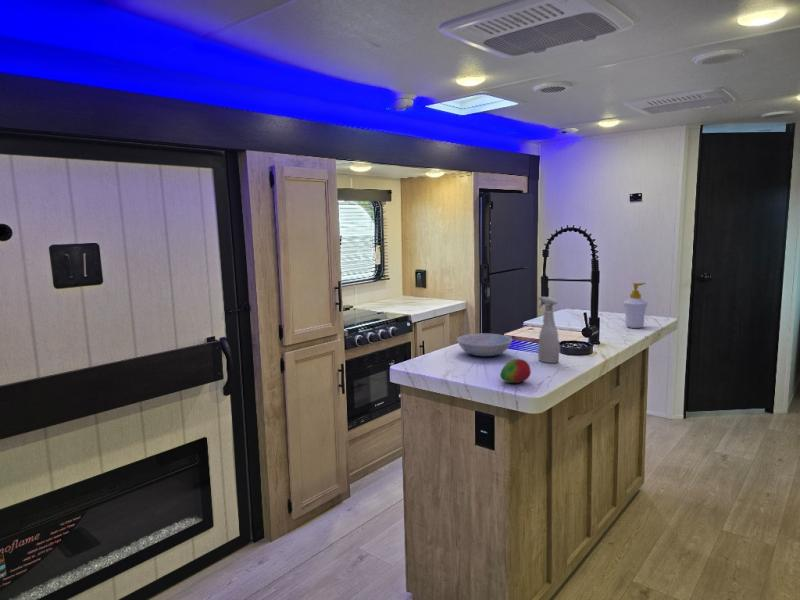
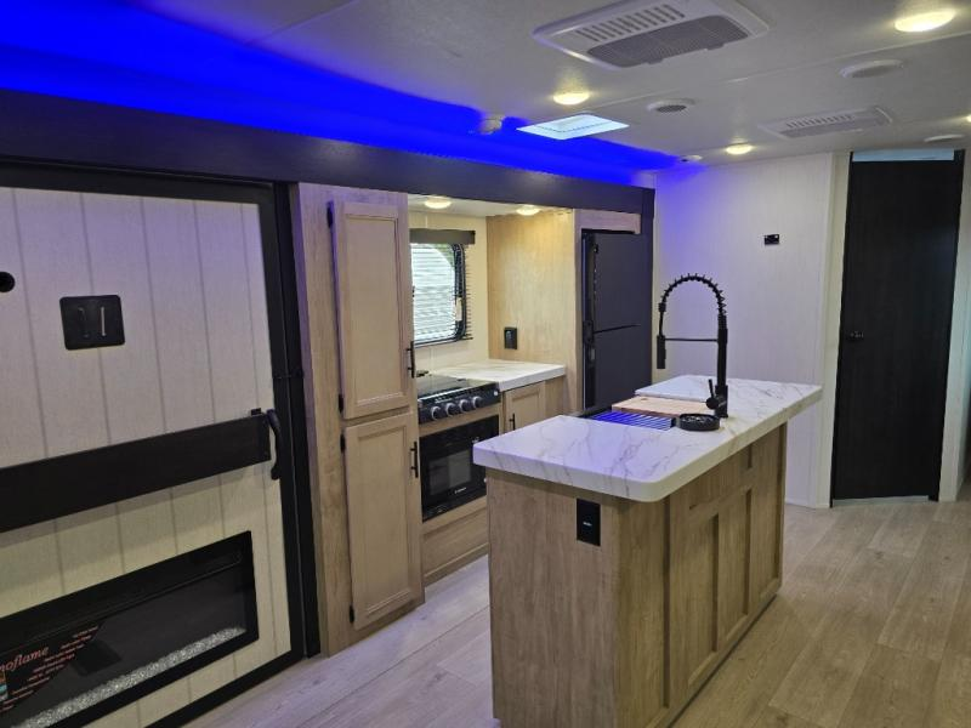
- dish (484, 346)
- soap bottle (635, 305)
- fruit (515, 371)
- spray bottle (548, 329)
